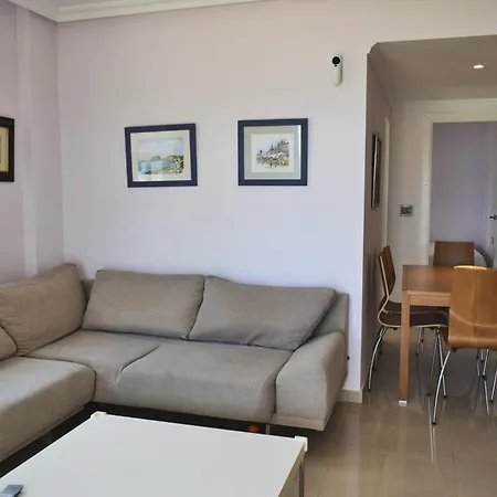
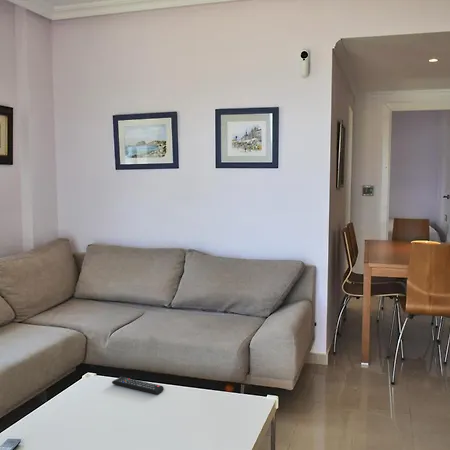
+ remote control (137, 385)
